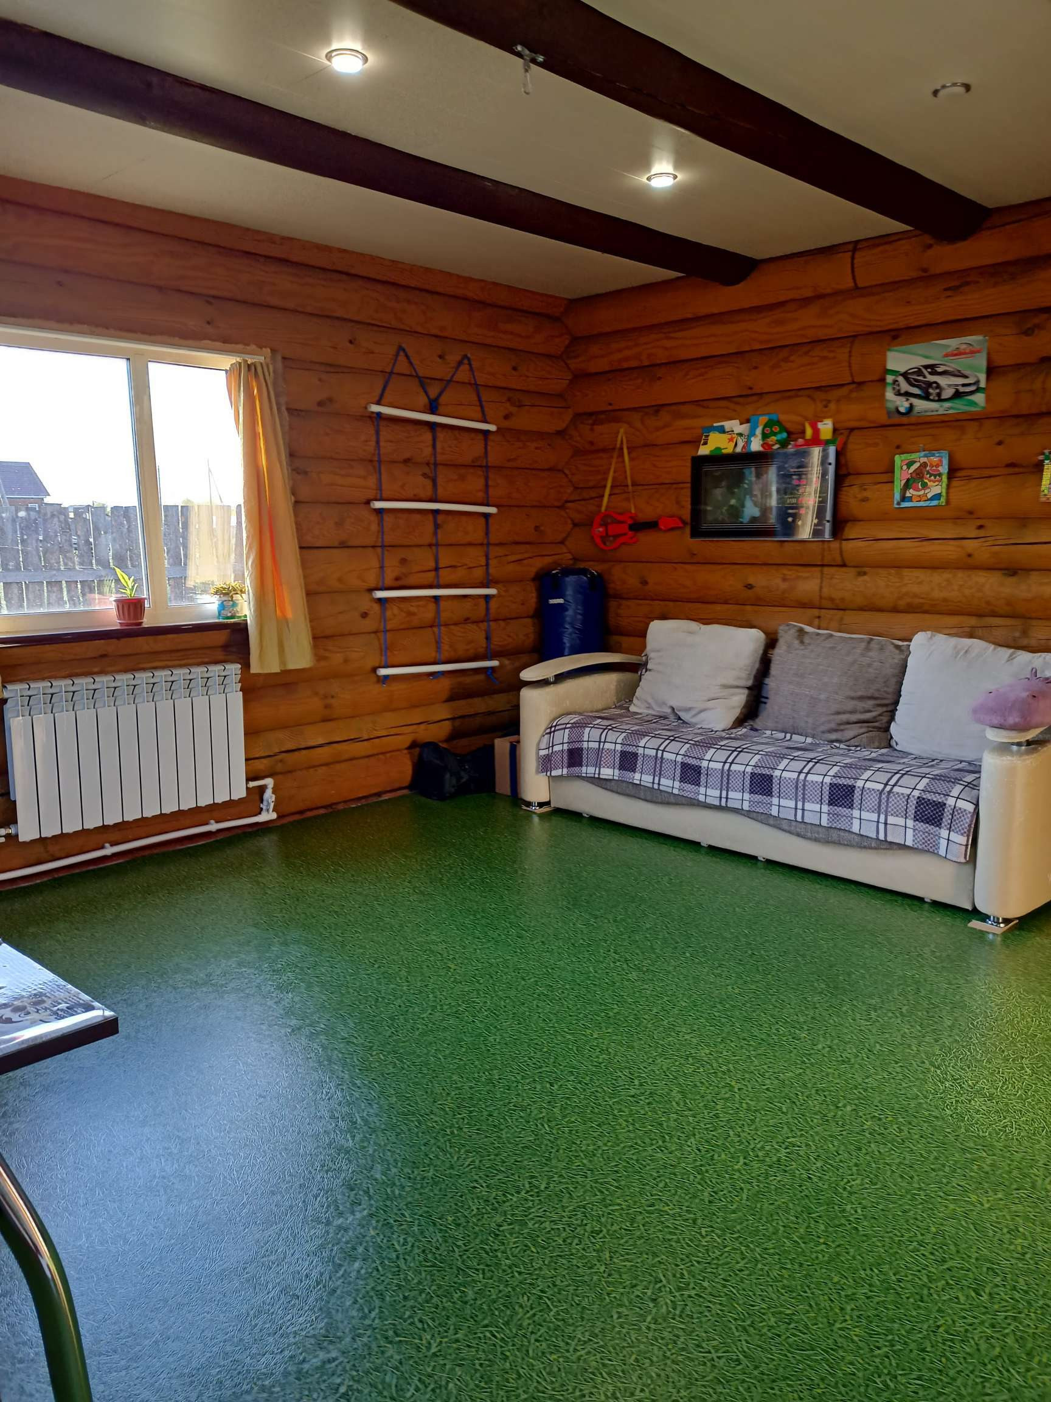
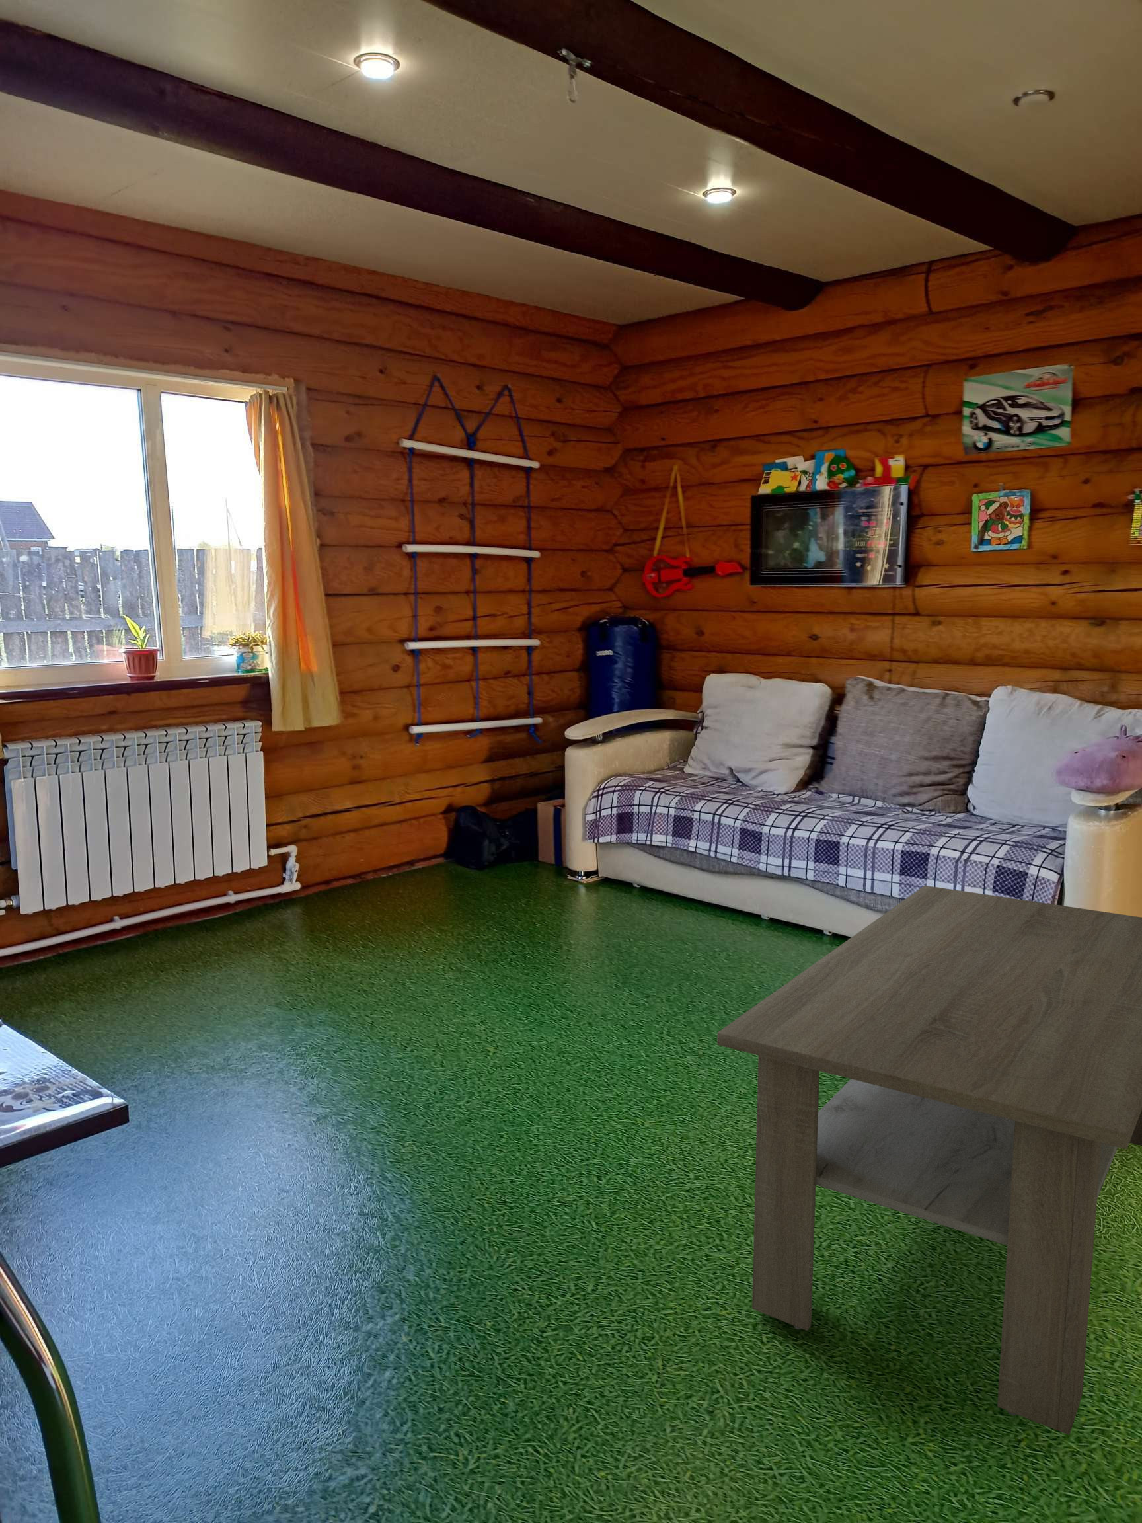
+ coffee table (988, 1098)
